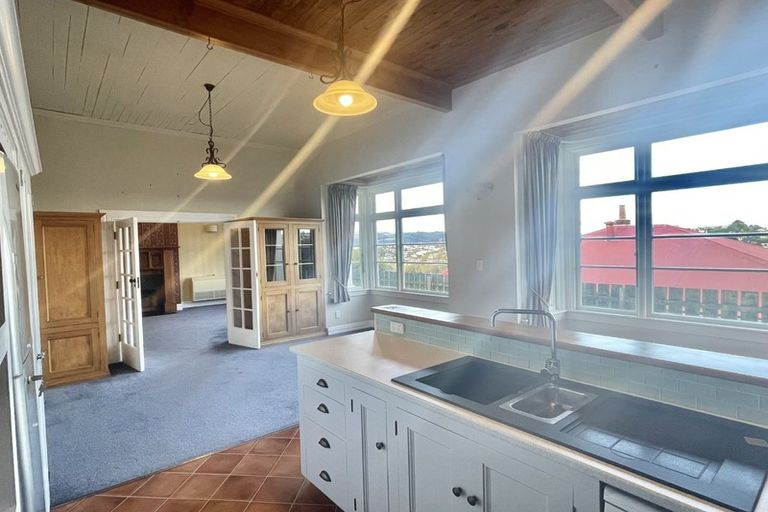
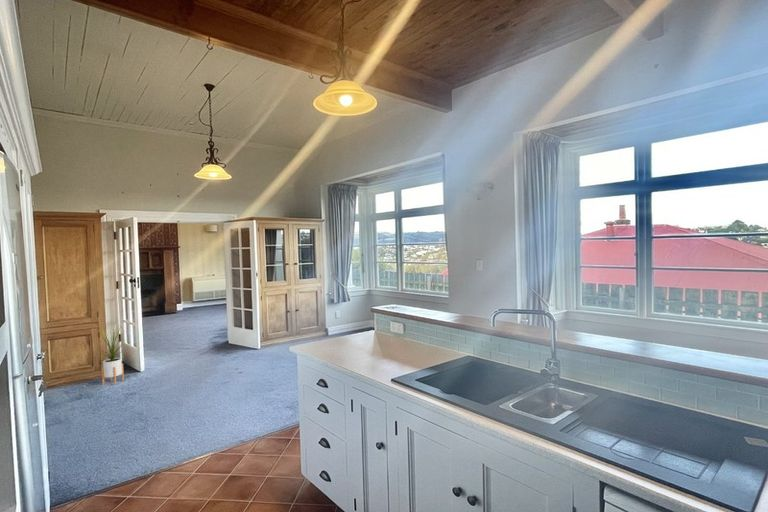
+ house plant (110, 353)
